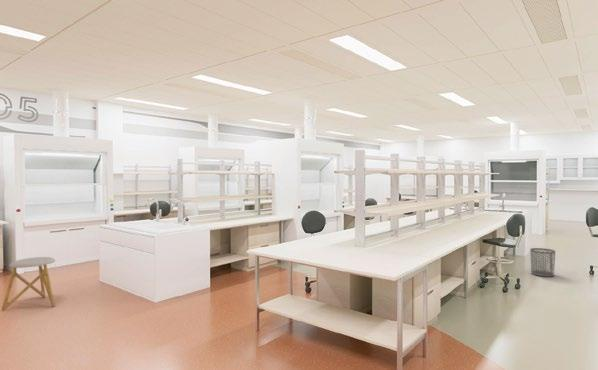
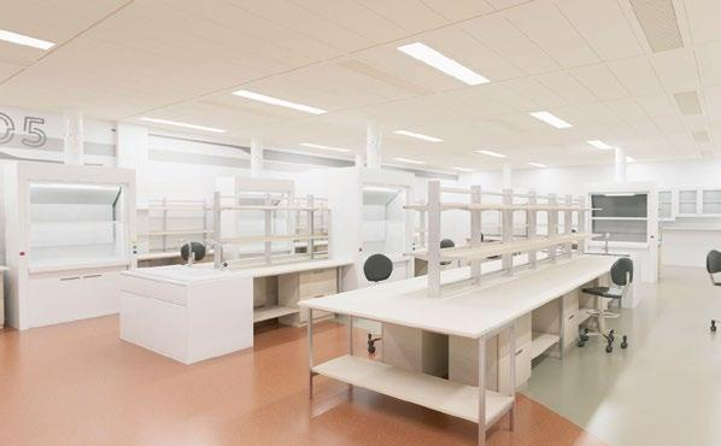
- waste bin (542, 262)
- stool (35, 281)
